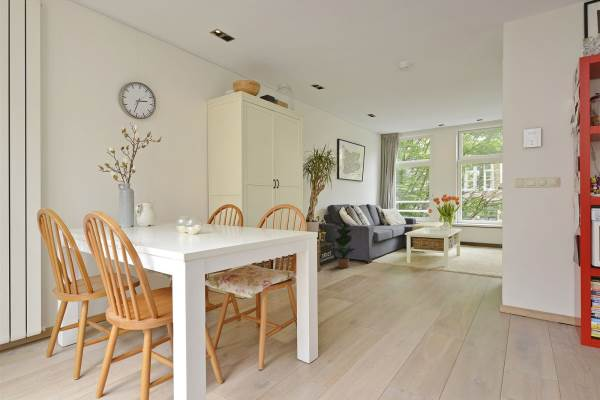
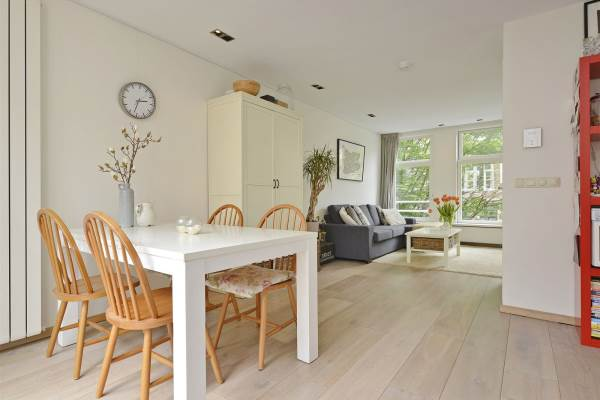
- potted plant (340, 244)
